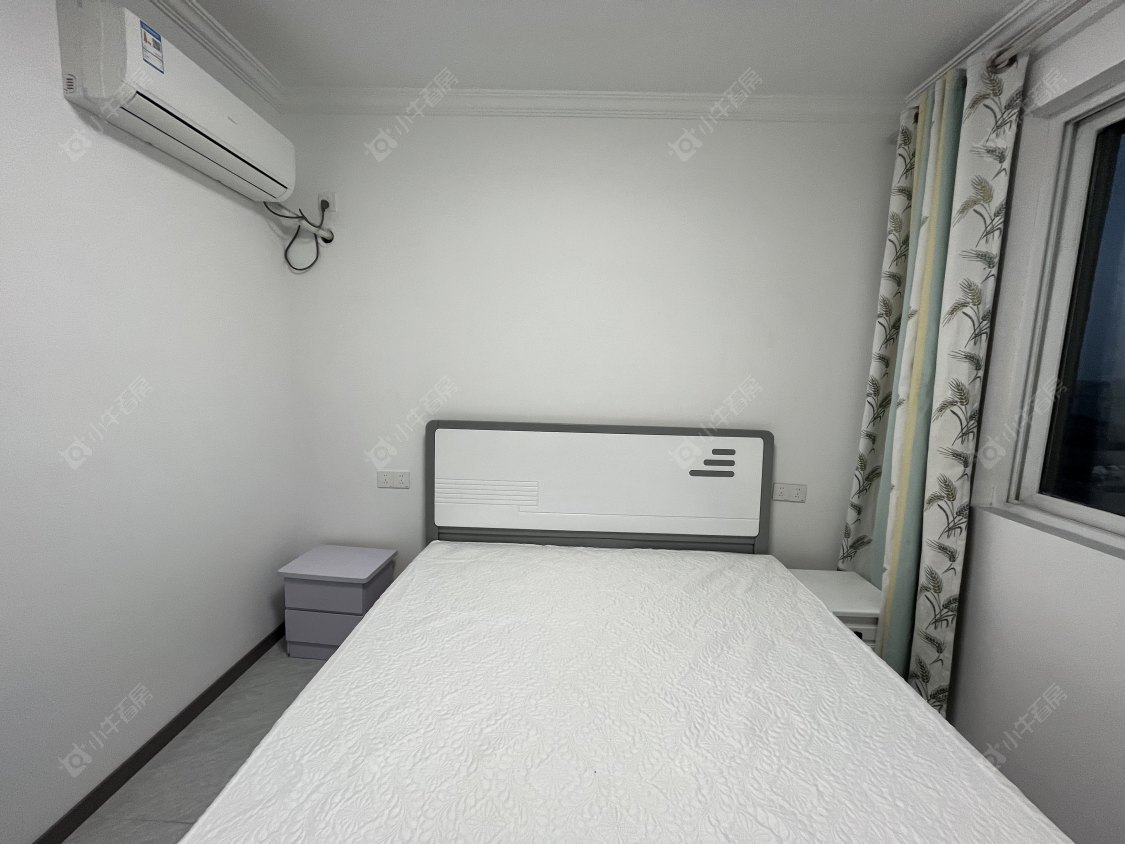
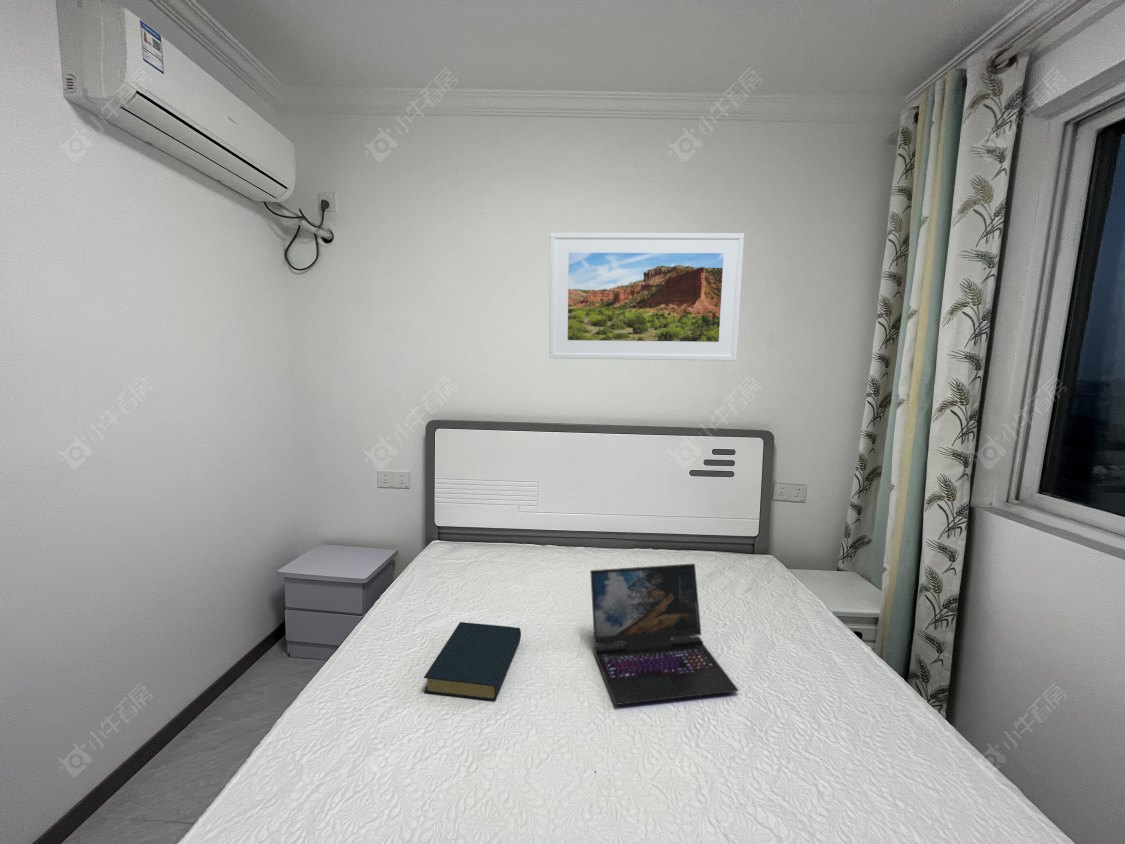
+ hardback book (476, 657)
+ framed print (644, 297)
+ laptop (658, 628)
